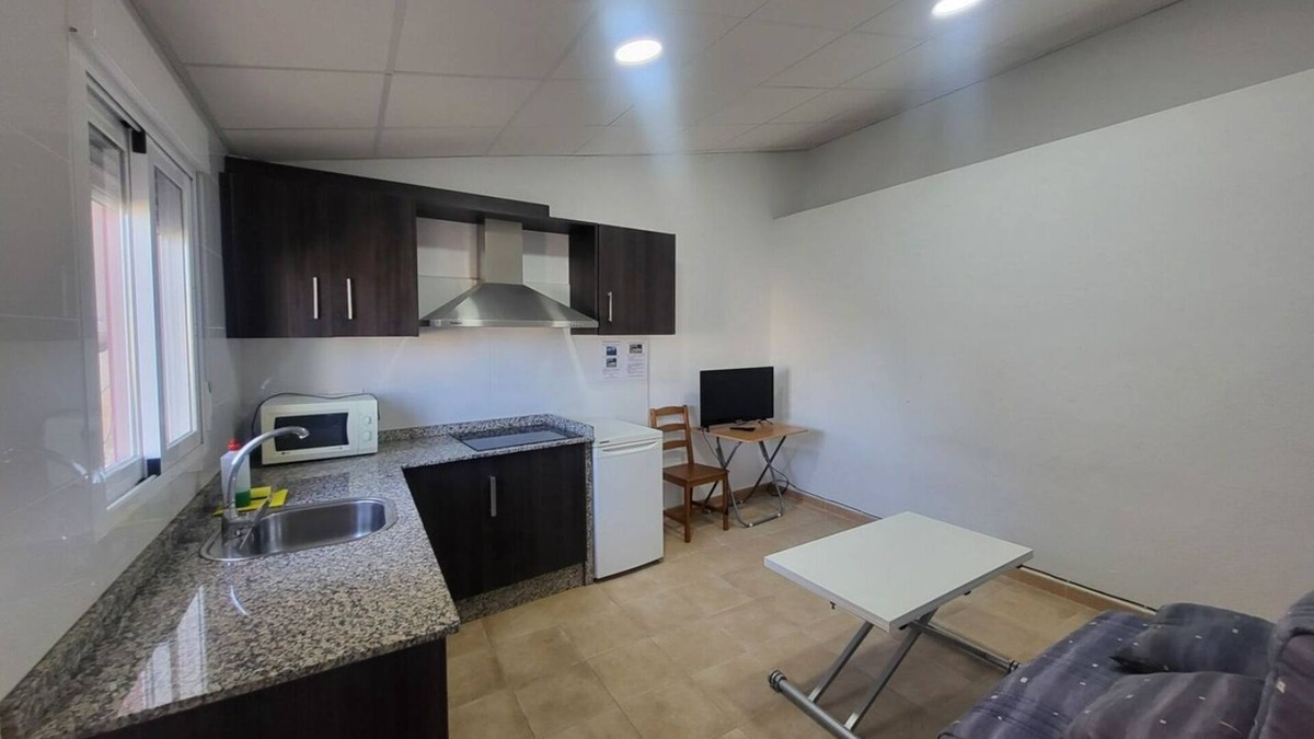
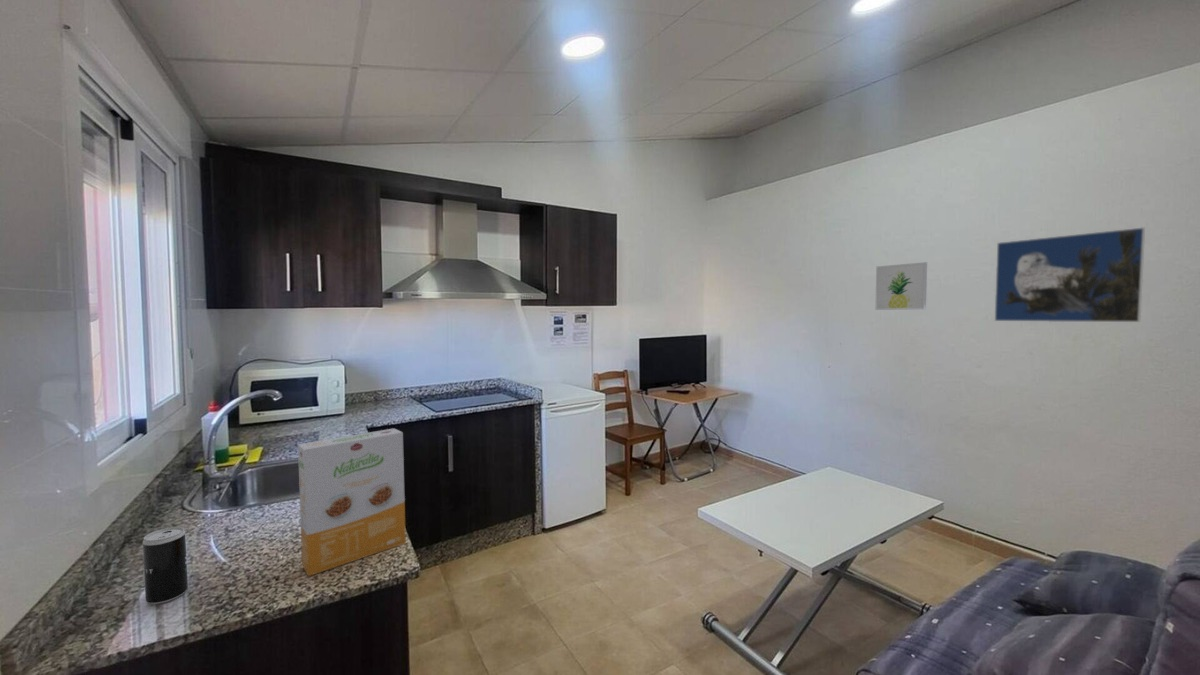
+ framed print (1062, 278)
+ wall art (900, 287)
+ cereal box (354, 496)
+ beverage can (165, 564)
